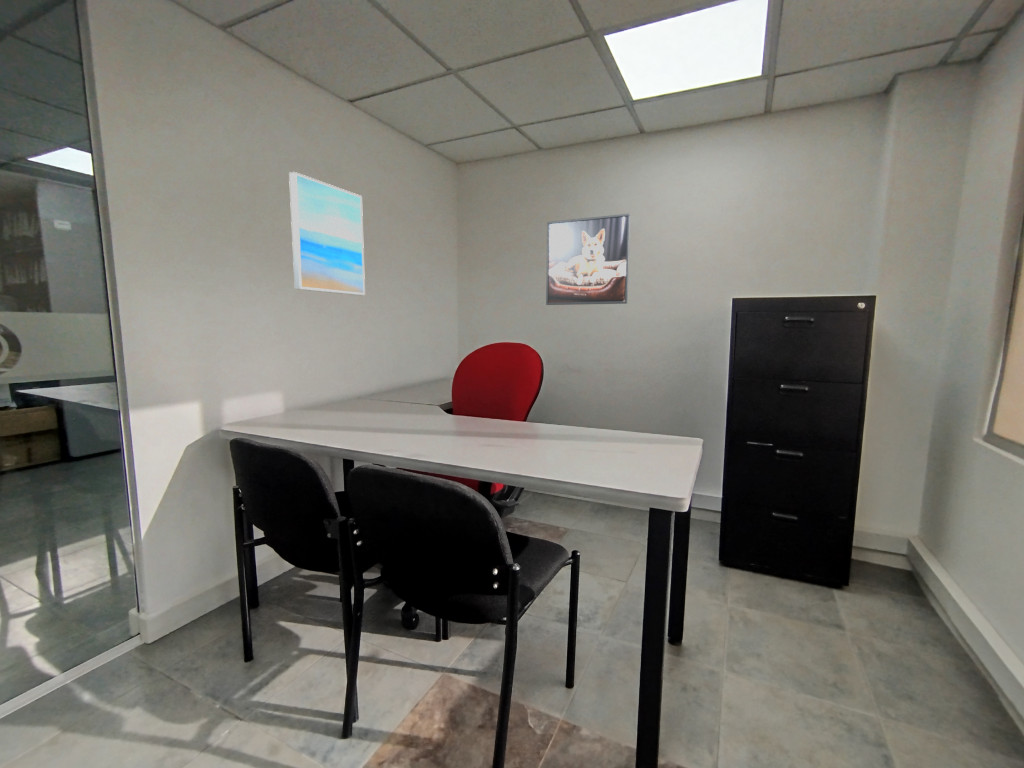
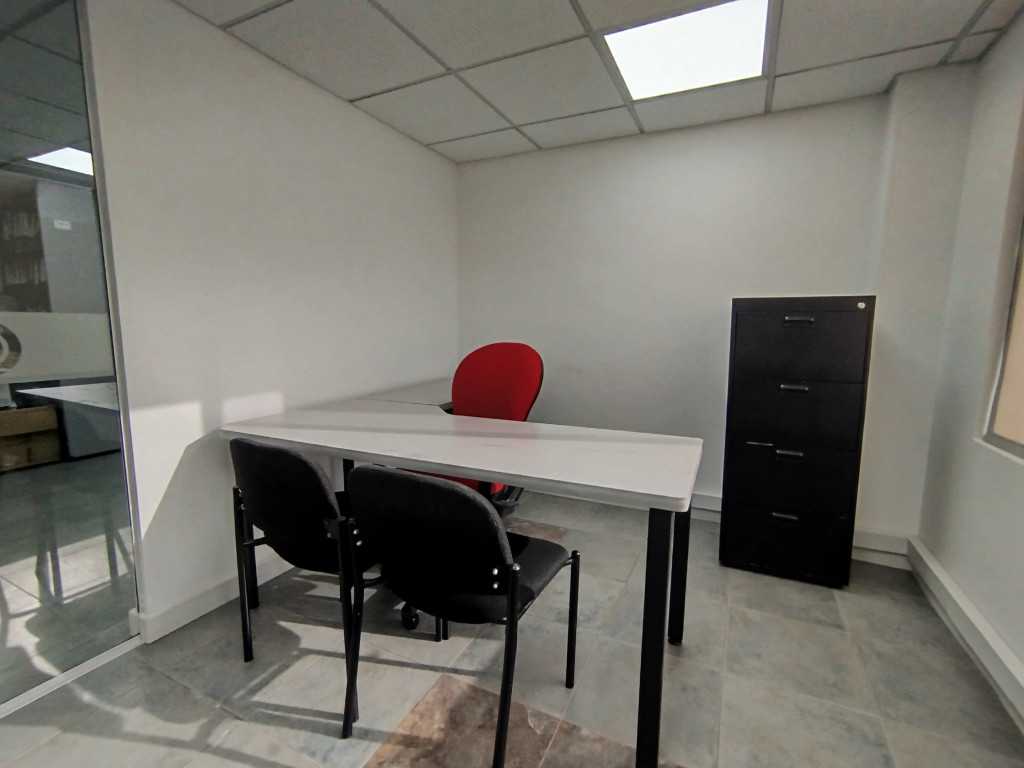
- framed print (586, 261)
- wall art (330, 239)
